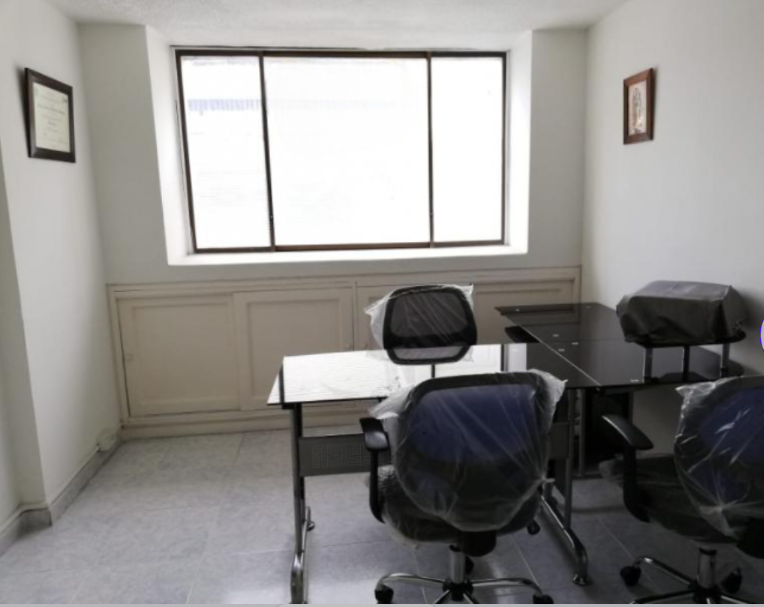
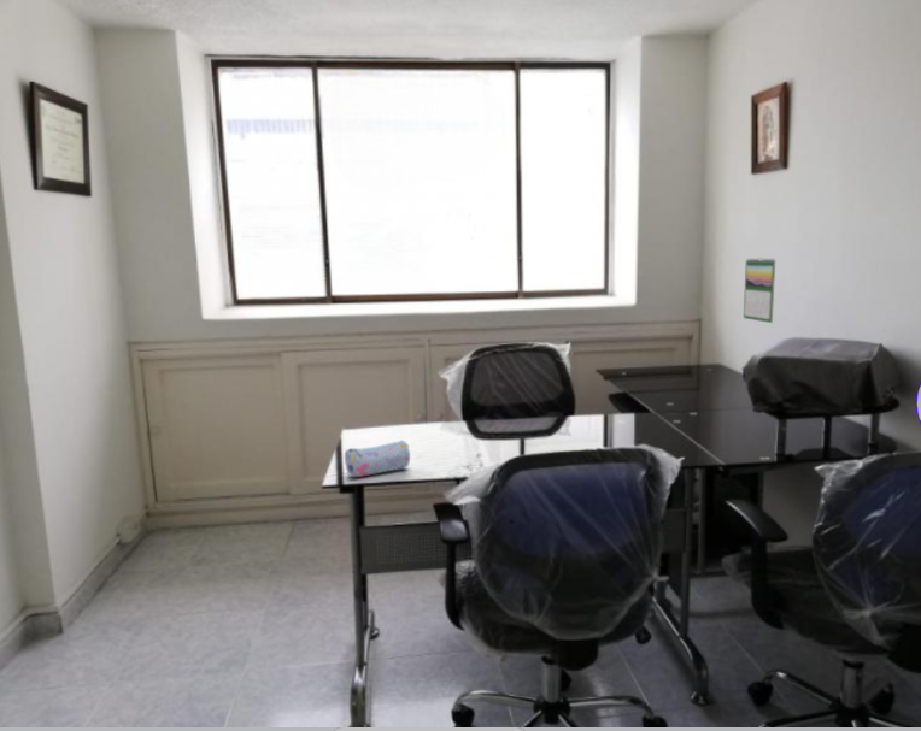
+ pencil case (376, 458)
+ calendar (758, 289)
